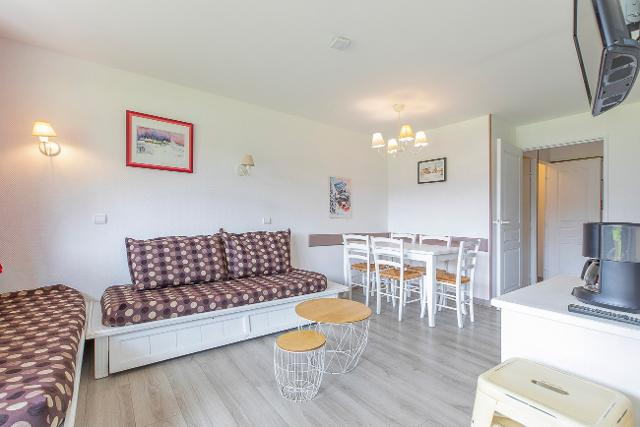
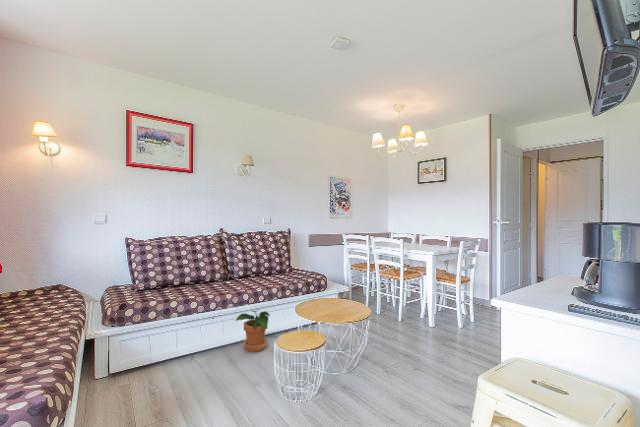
+ potted plant (254, 331)
